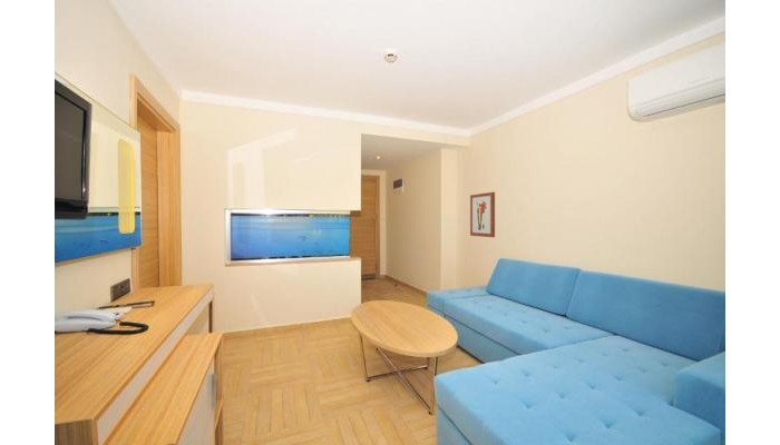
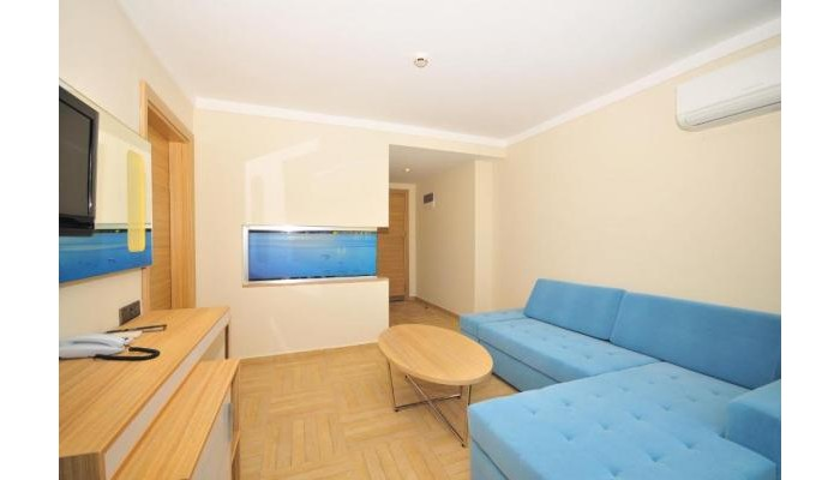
- wall art (481, 215)
